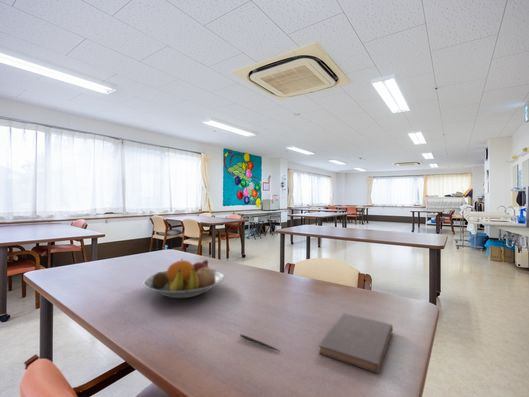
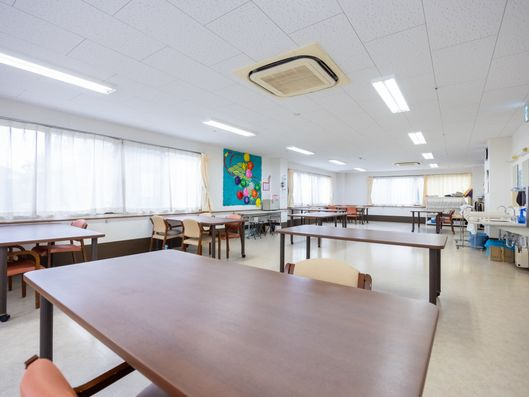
- fruit bowl (185, 274)
- pen (259, 342)
- book (358, 337)
